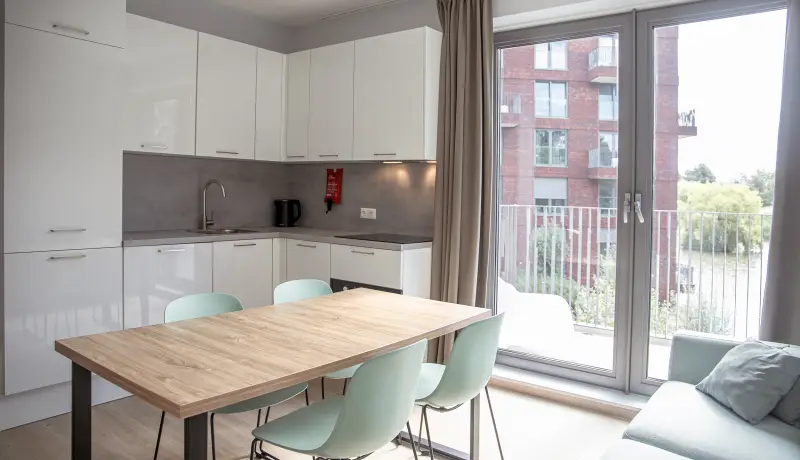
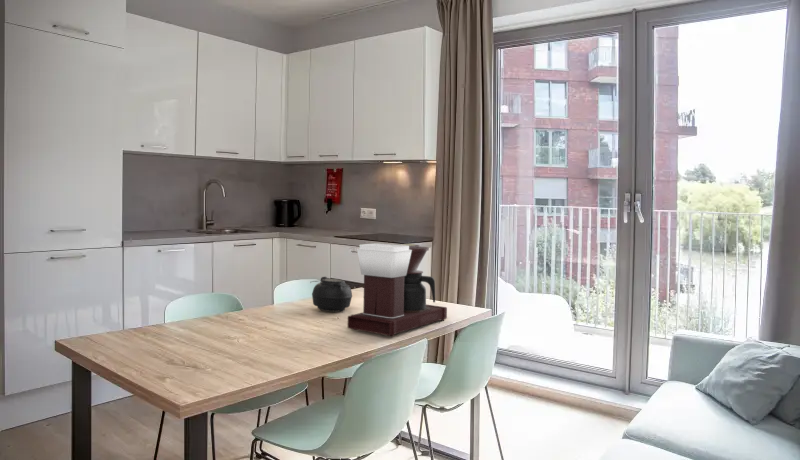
+ coffee maker (400, 284)
+ teapot (330, 294)
